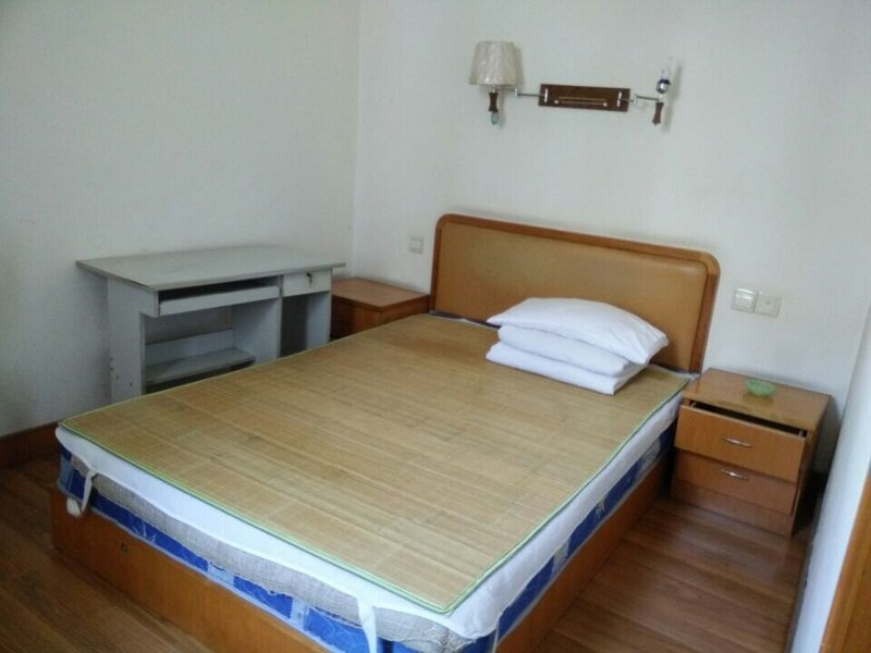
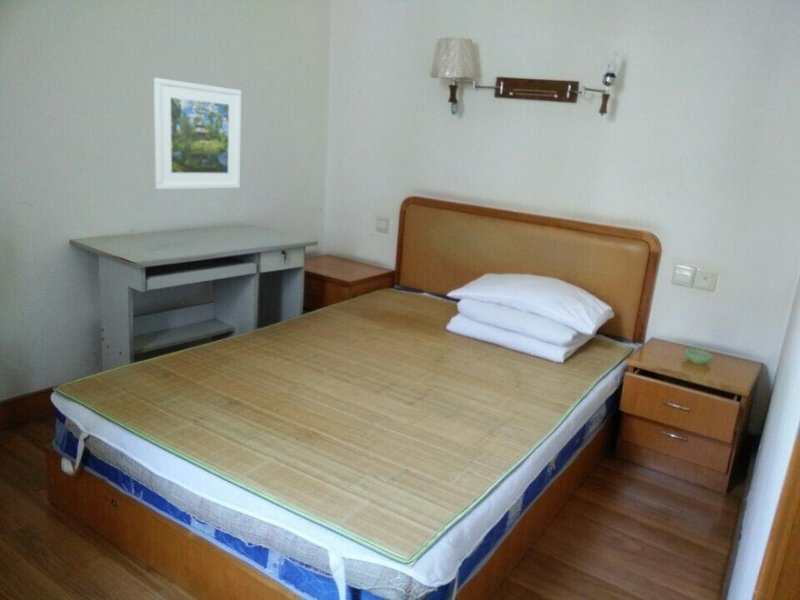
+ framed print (200, 137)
